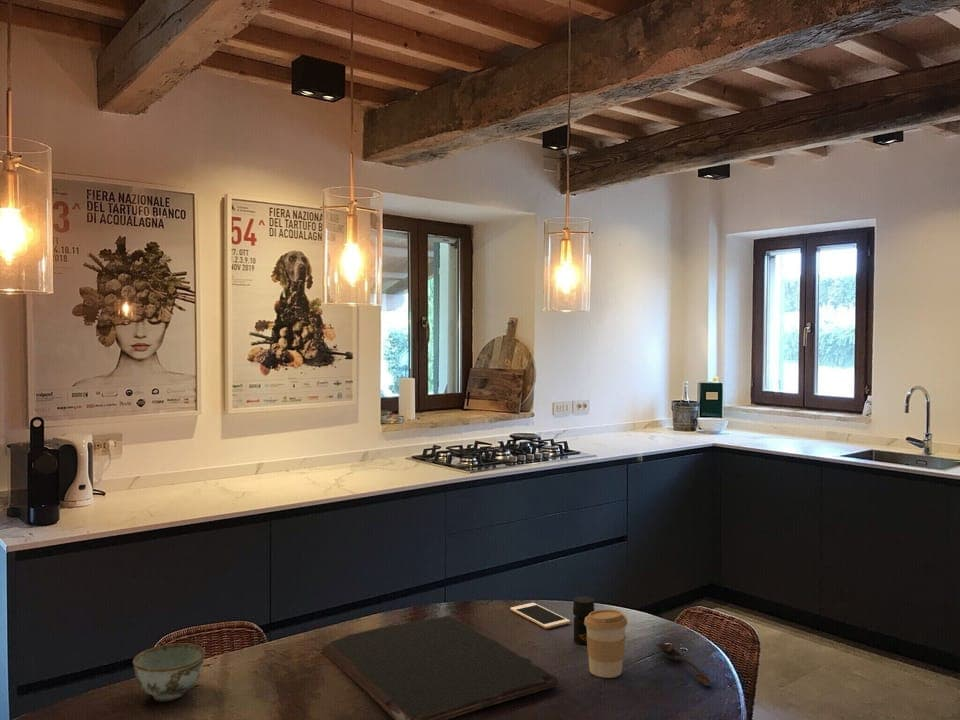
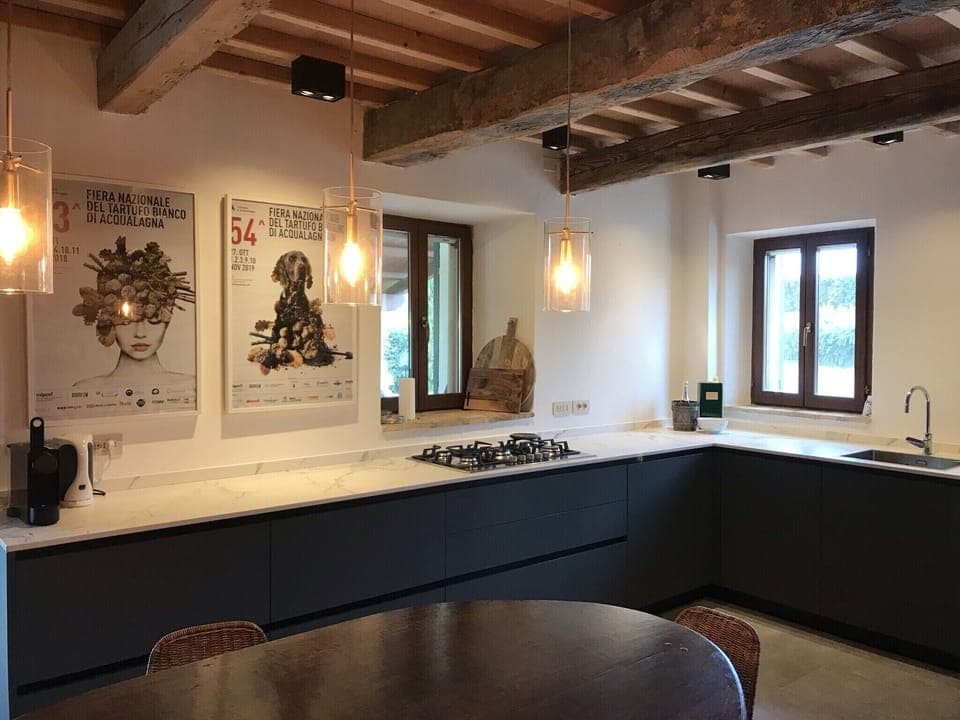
- cutting board (433, 661)
- coffee cup (605, 641)
- spoon (683, 661)
- jar (583, 620)
- cell phone (539, 615)
- bowl (169, 675)
